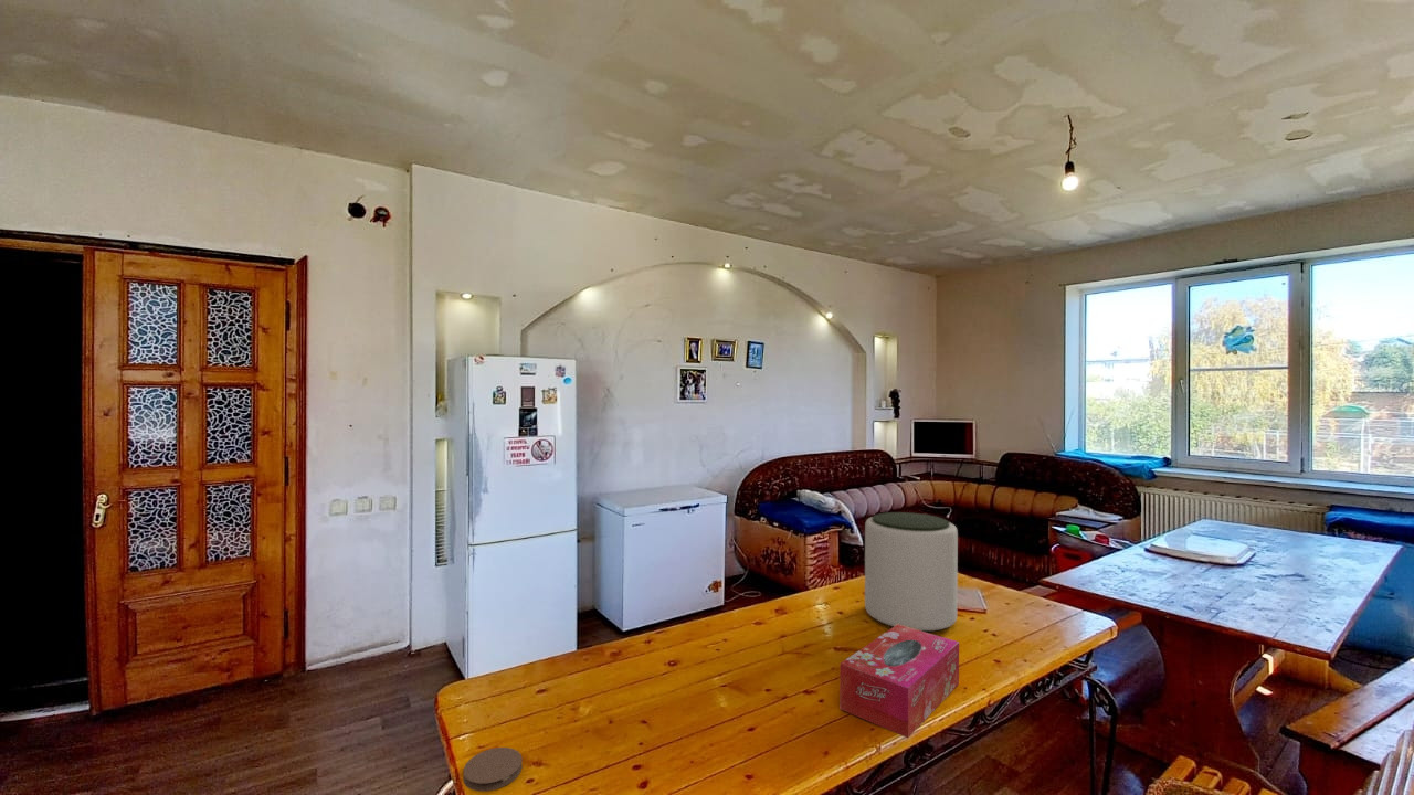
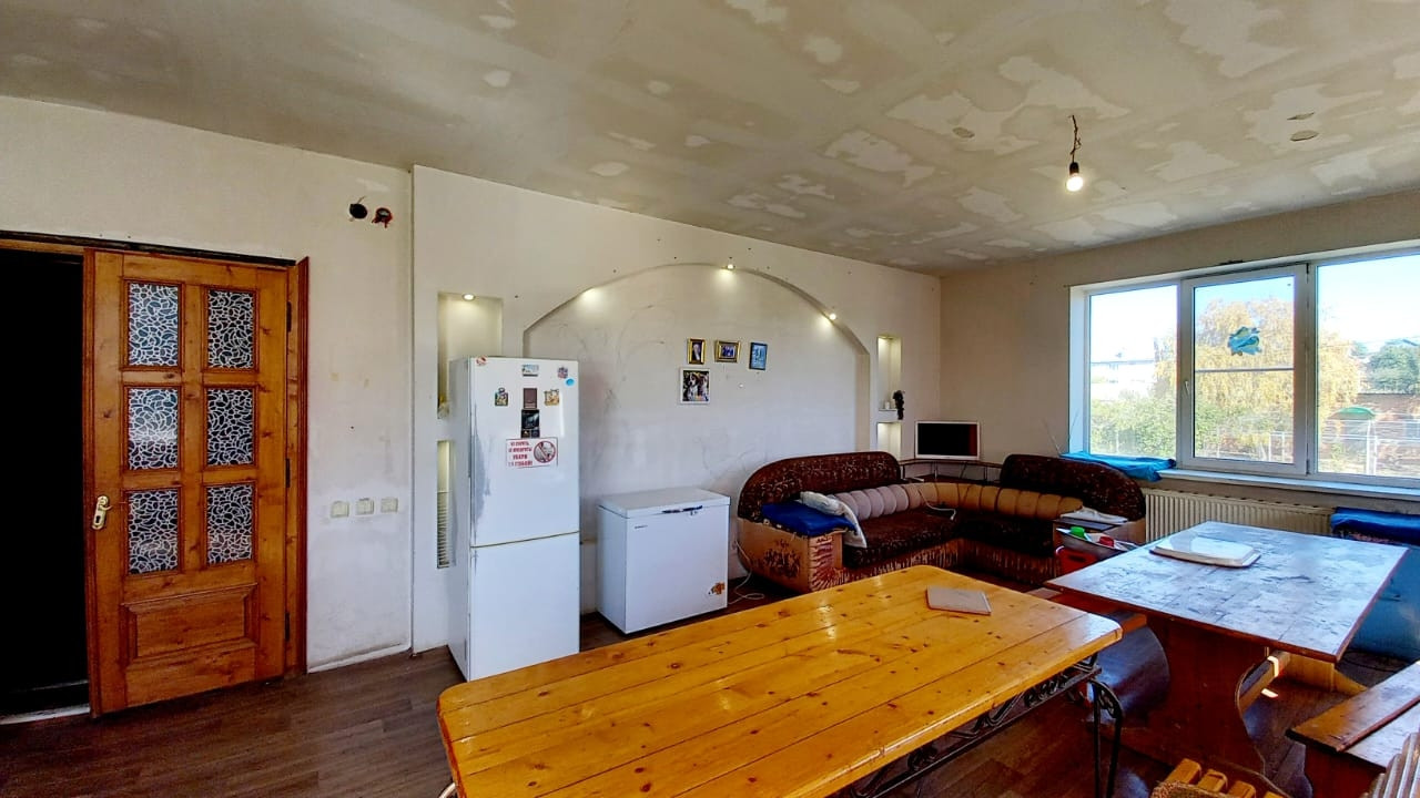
- tissue box (901, 674)
- plant pot (909, 568)
- coaster (493, 767)
